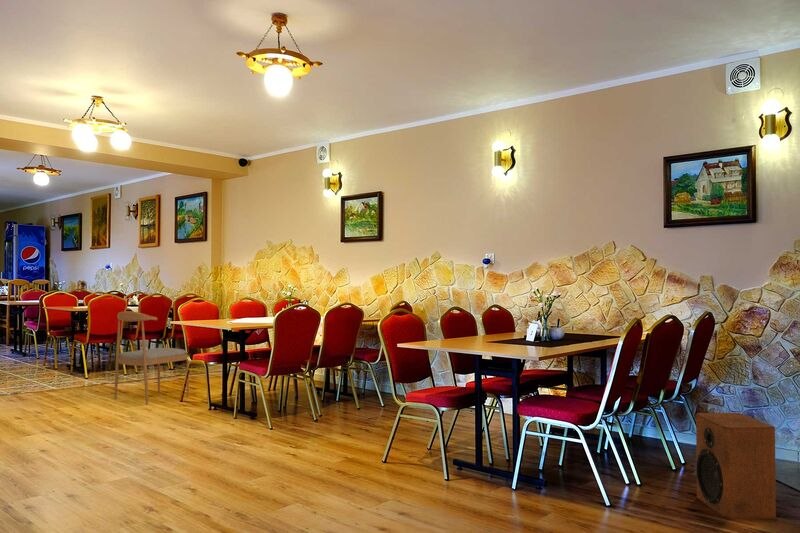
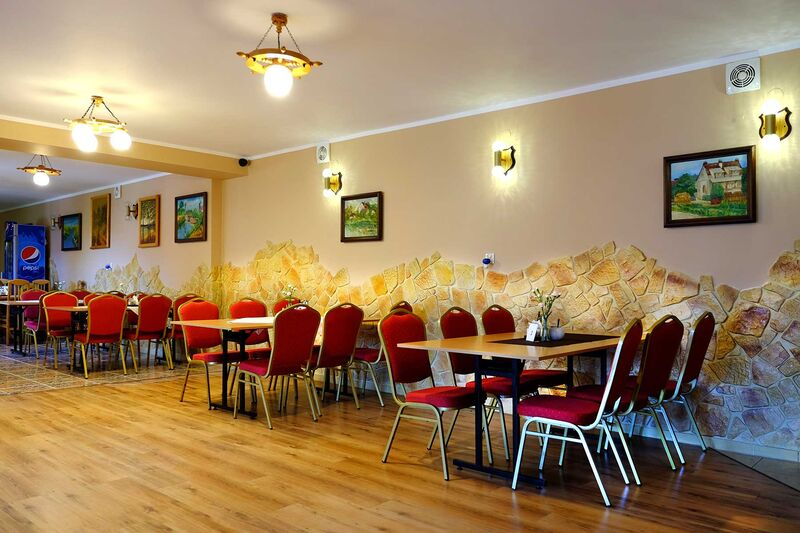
- speaker (733, 463)
- dining chair (153, 353)
